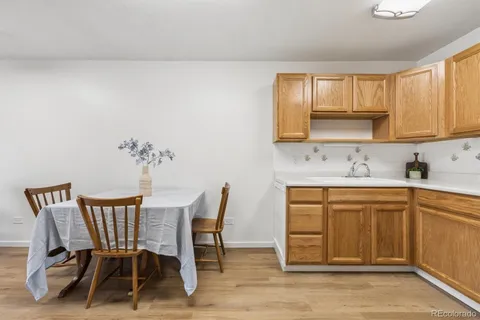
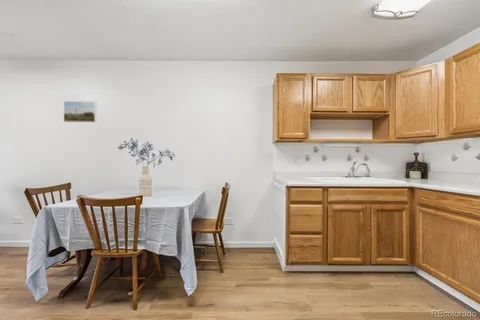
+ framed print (80, 111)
